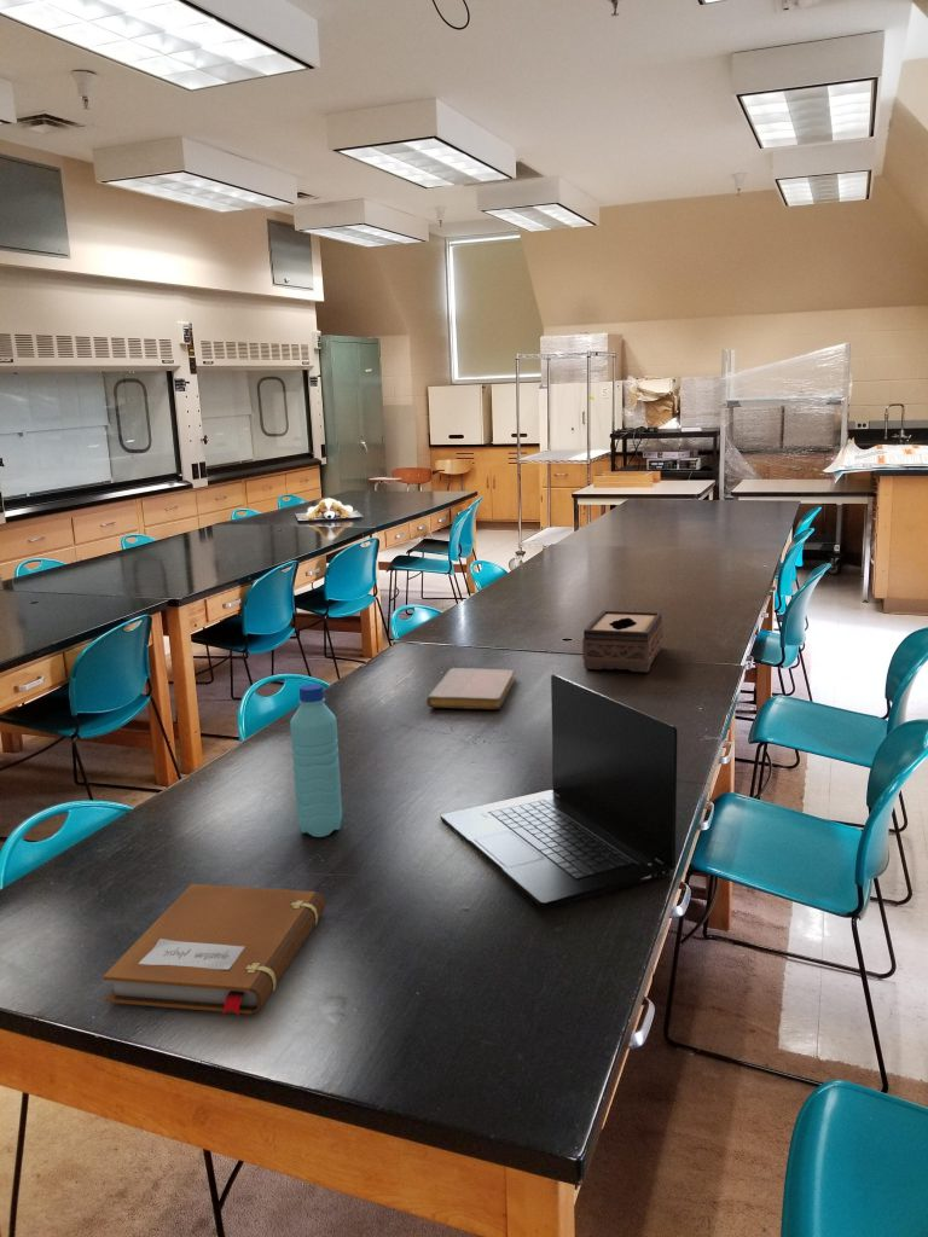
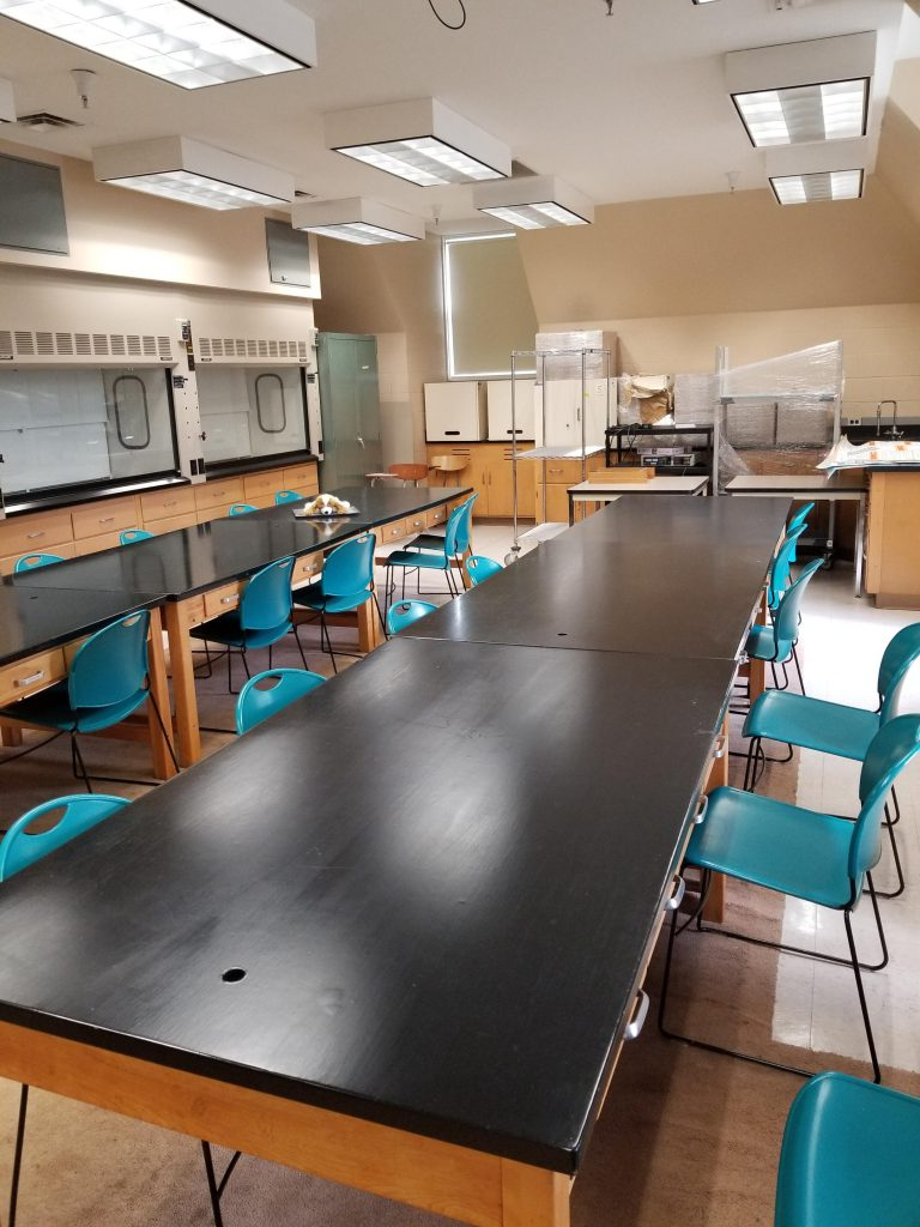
- tissue box (624, 639)
- notebook (472, 687)
- water bottle (315, 759)
- notebook (221, 945)
- laptop (552, 777)
